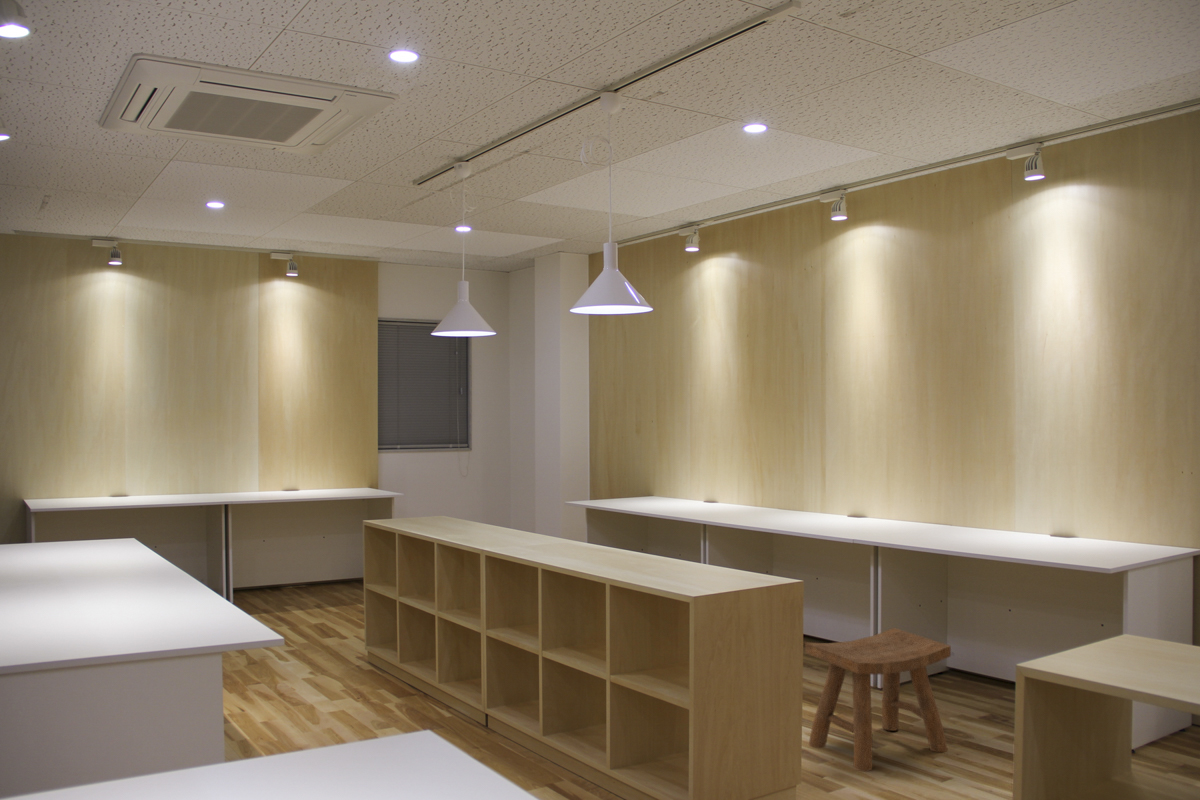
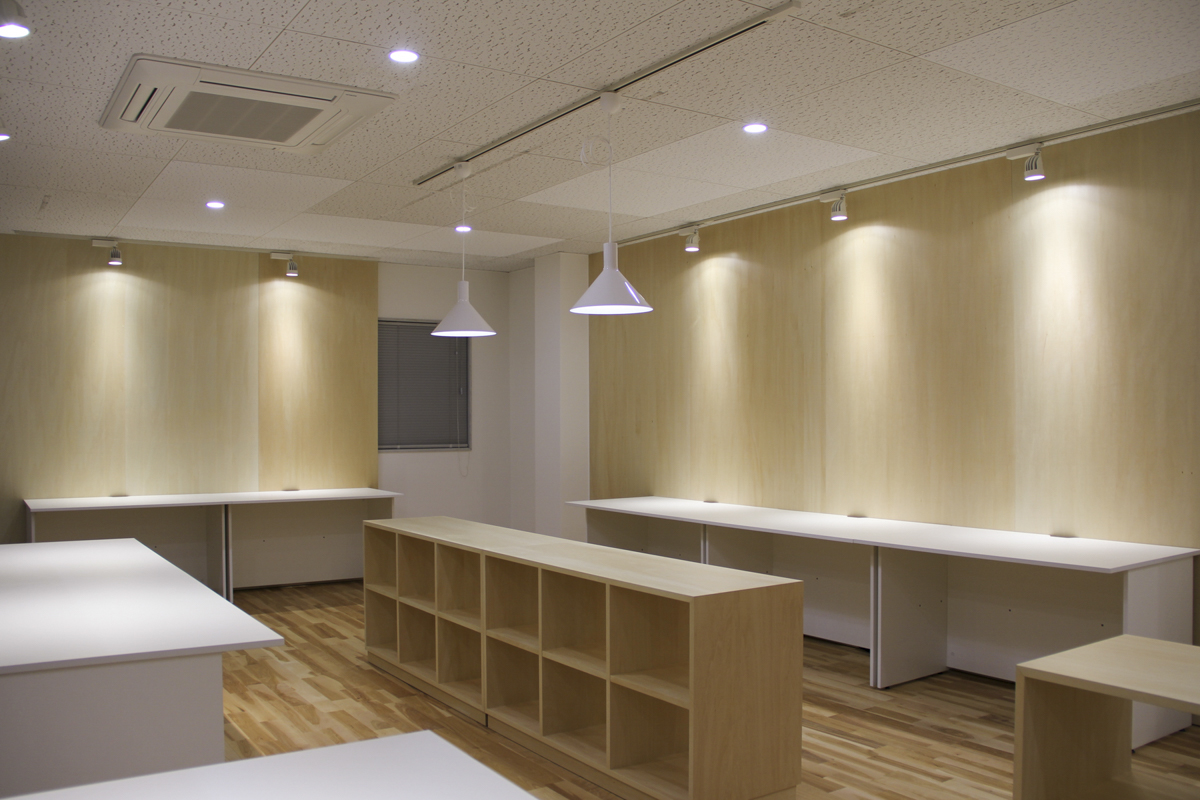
- stool (882, 697)
